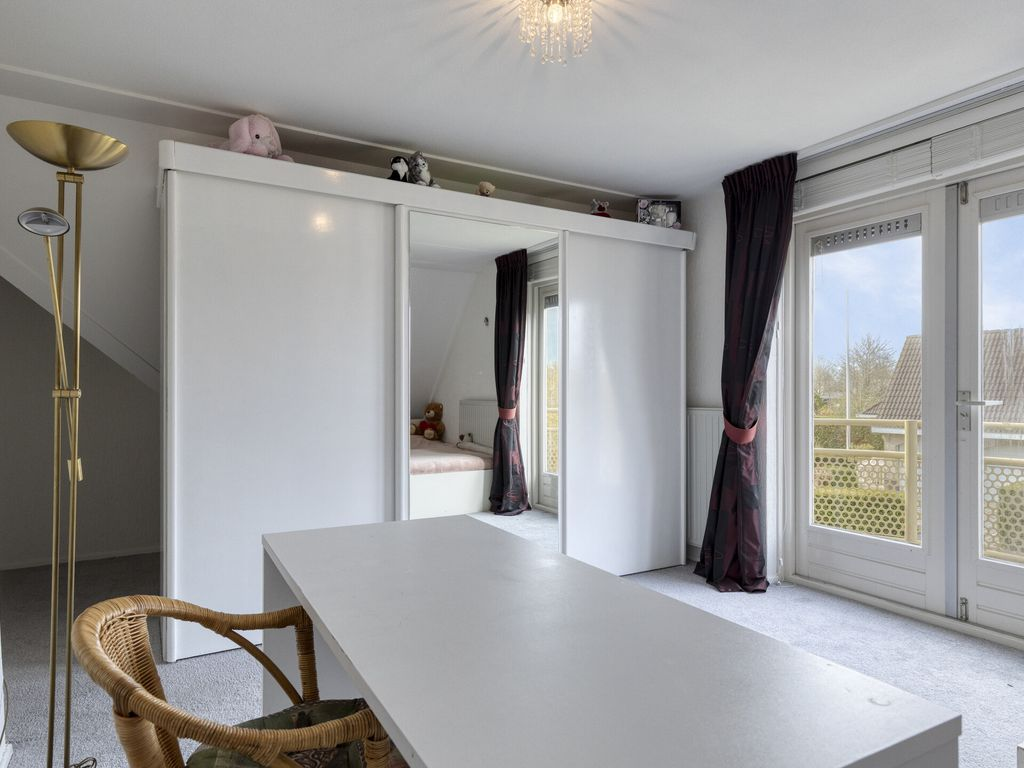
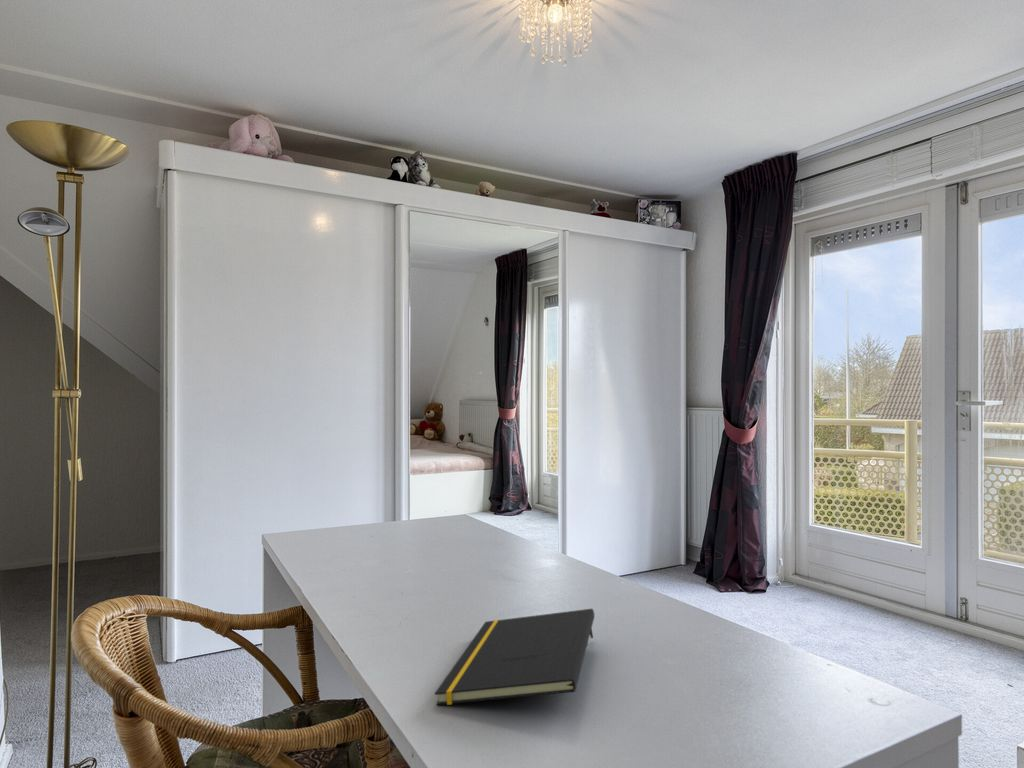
+ notepad (523, 651)
